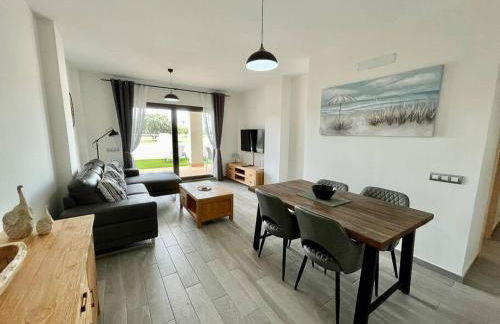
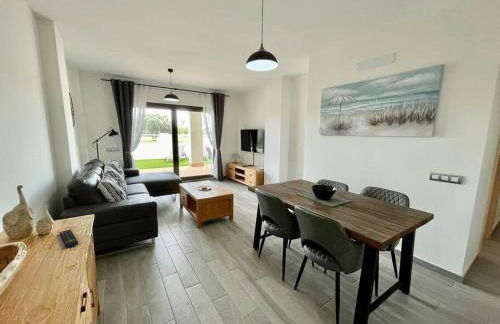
+ remote control (68, 238)
